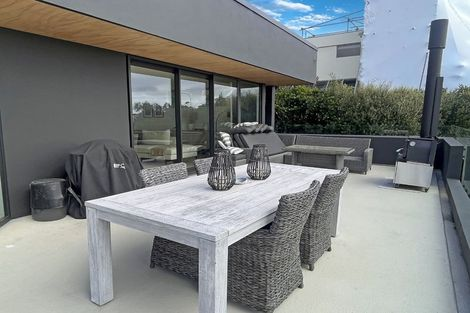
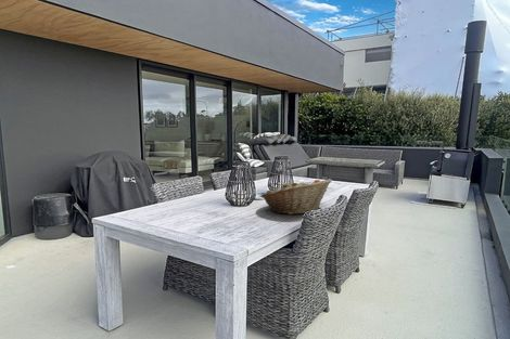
+ fruit basket (296, 193)
